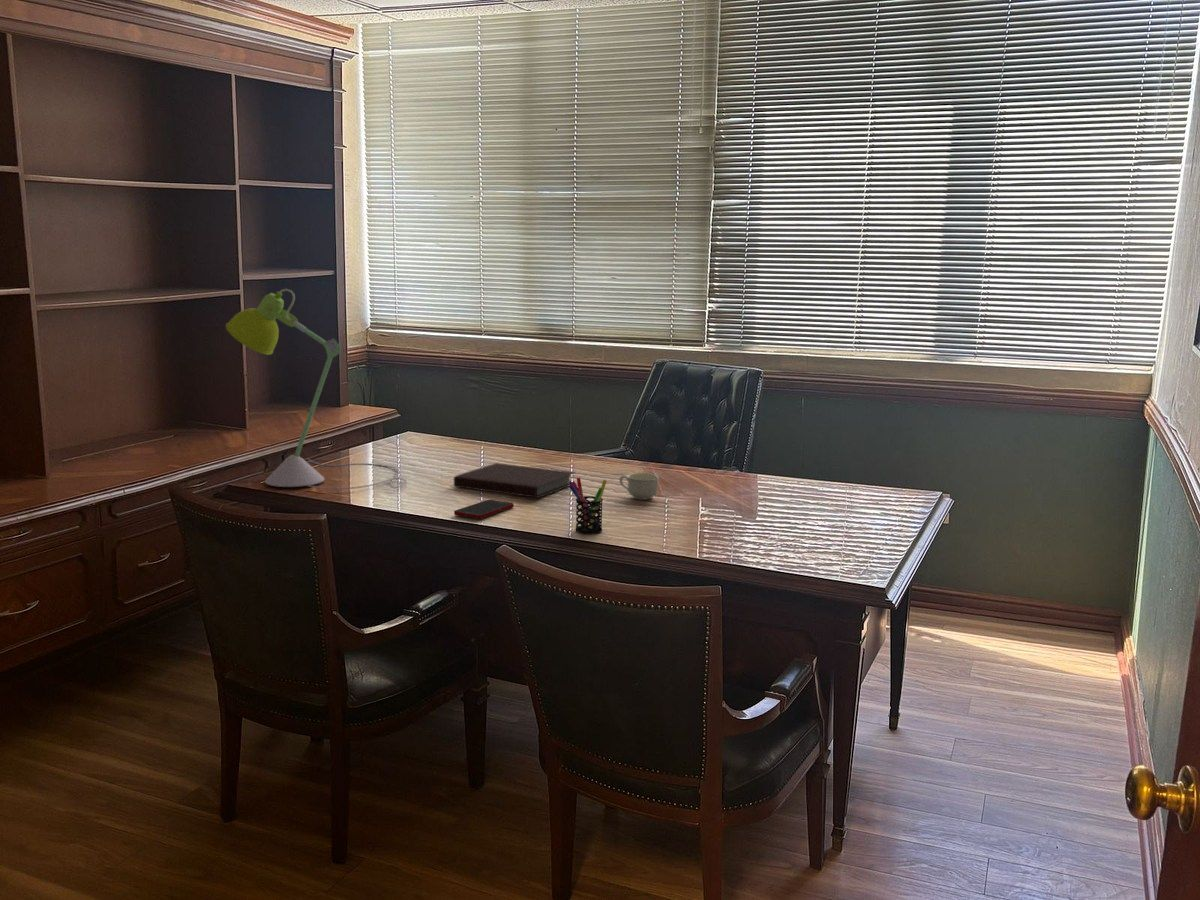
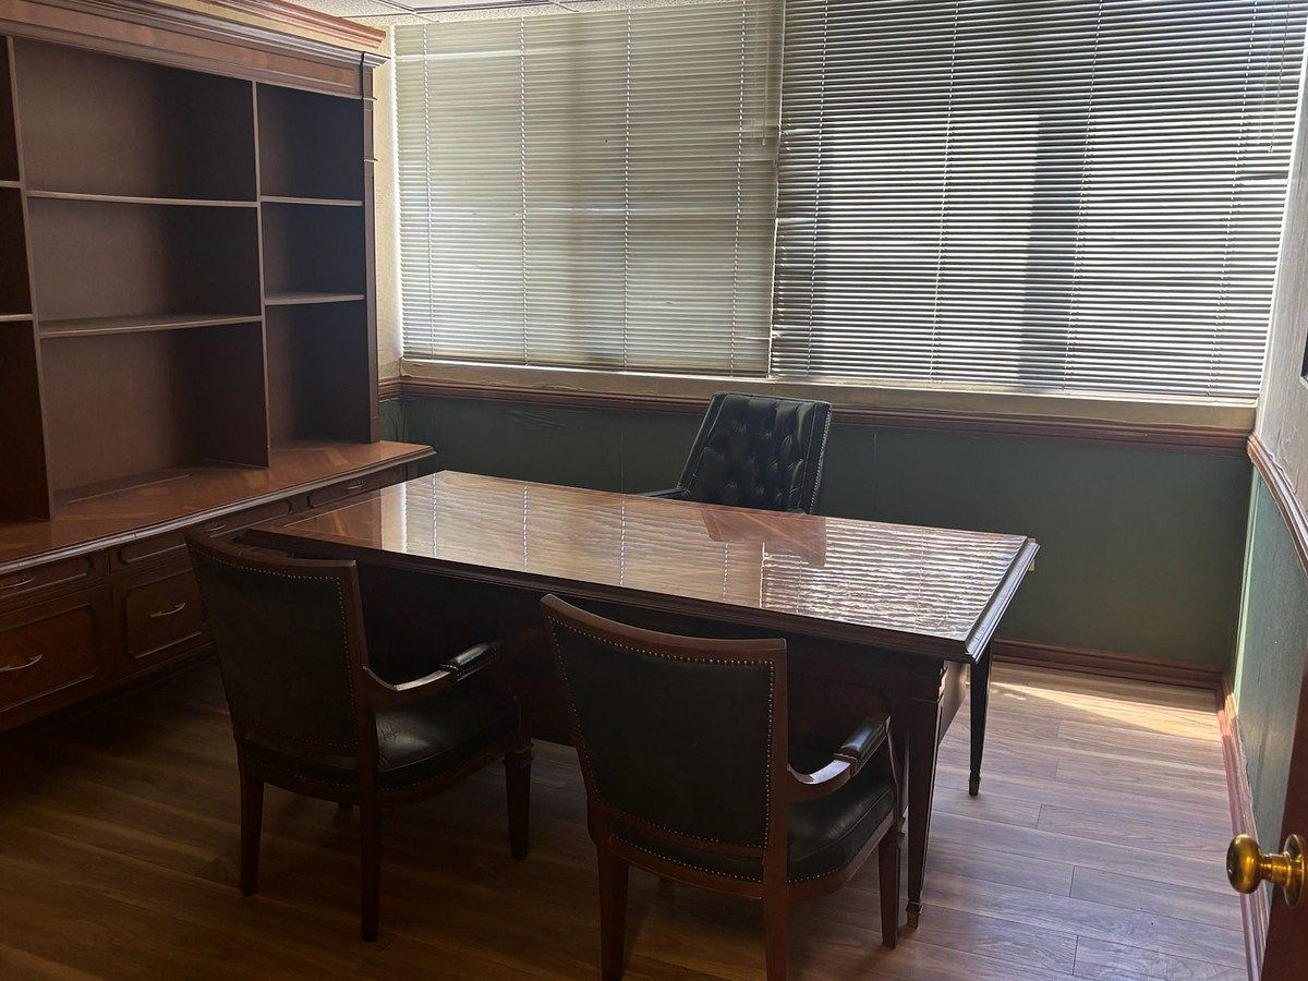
- cup (638, 486)
- cell phone (484, 509)
- desk lamp (320, 382)
- pen holder (589, 504)
- notebook (515, 479)
